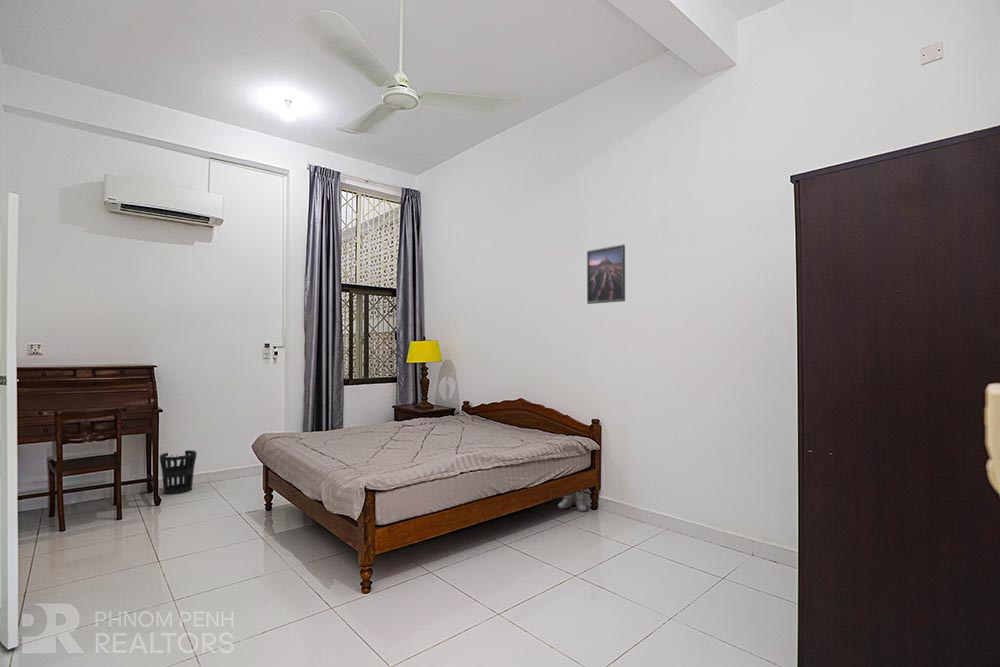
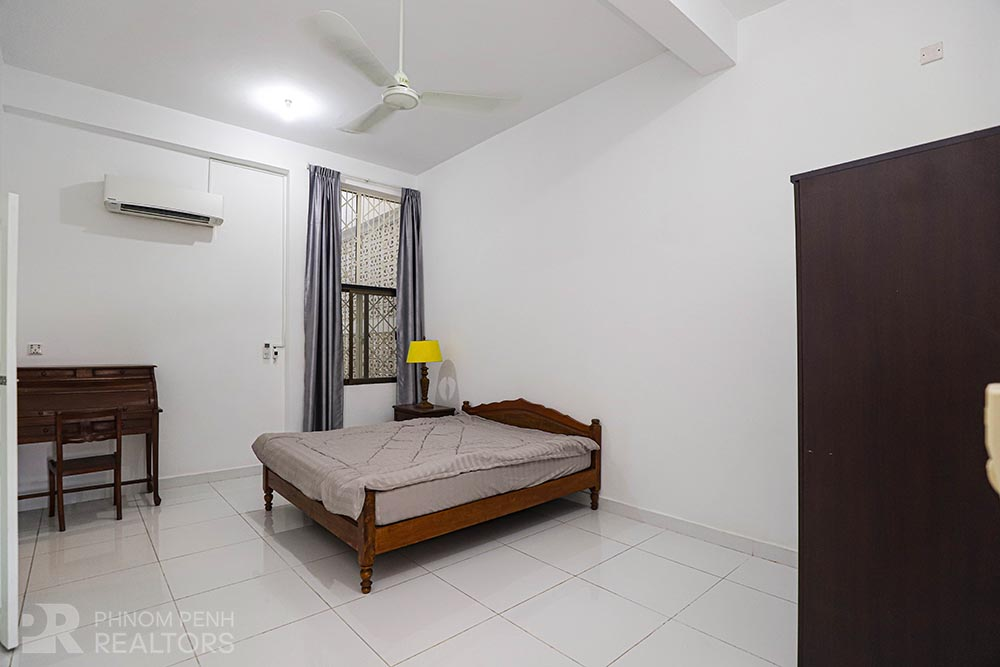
- boots (572, 499)
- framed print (605, 275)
- wastebasket (178, 472)
